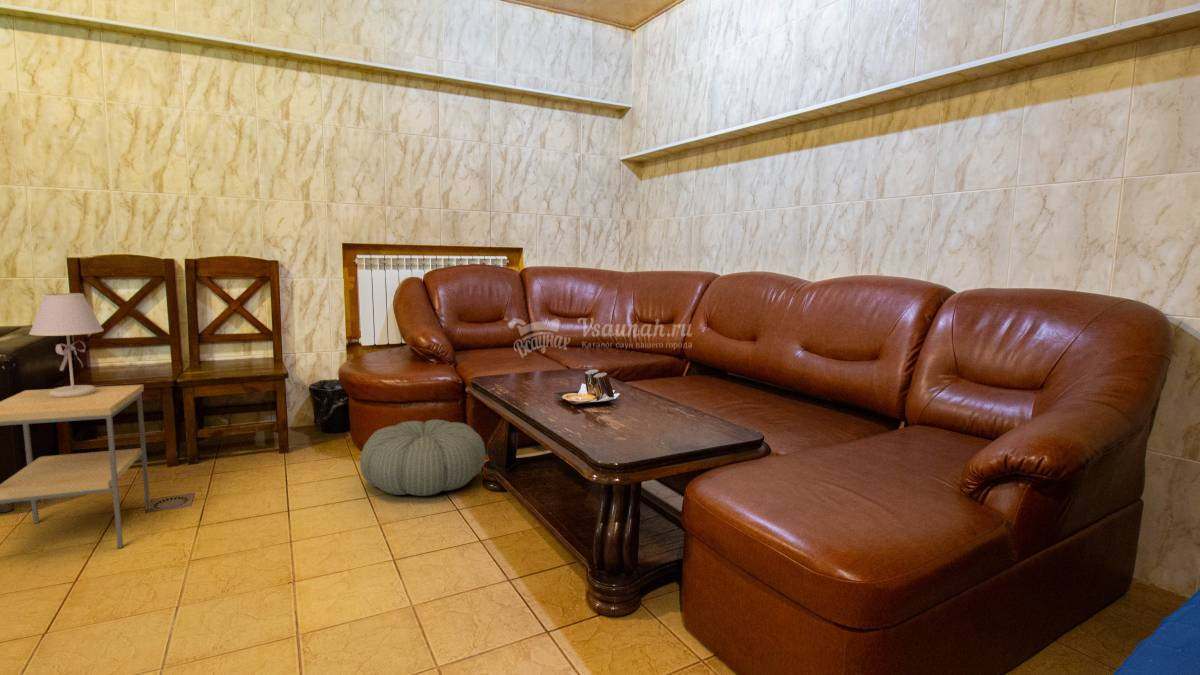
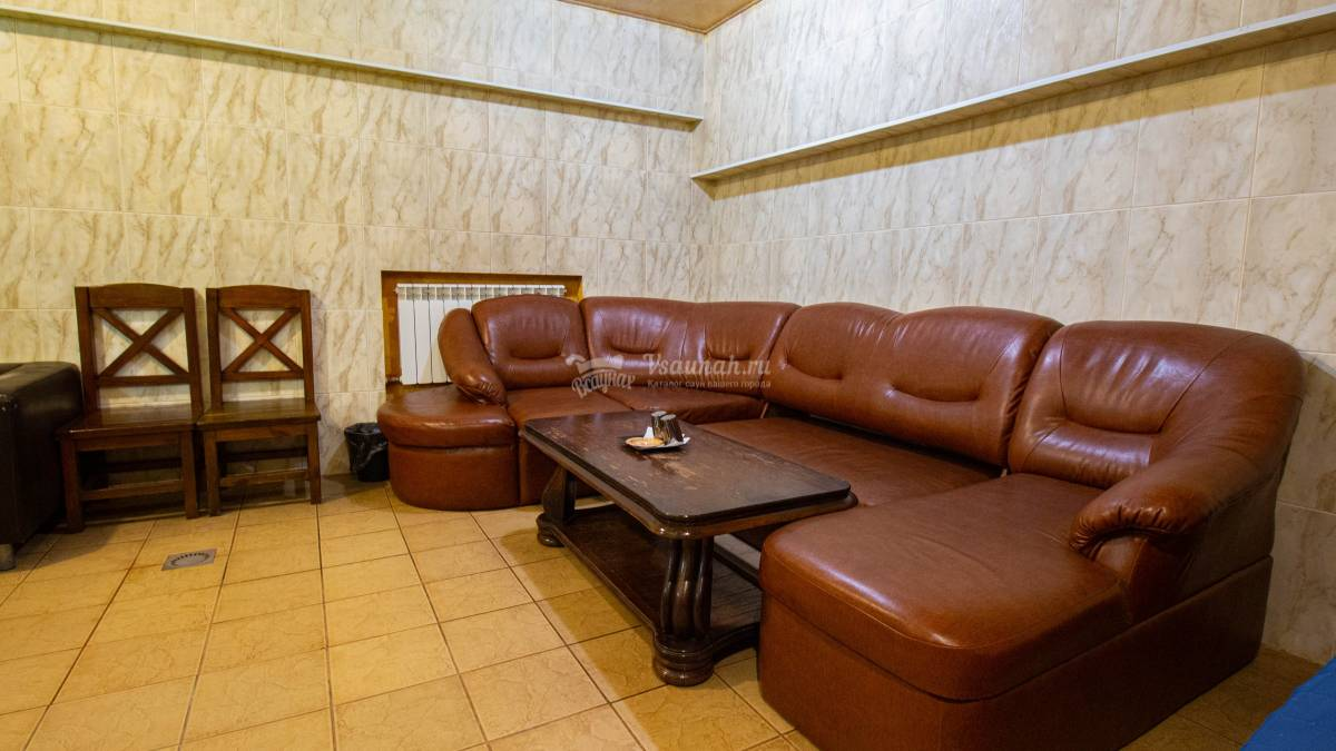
- pouf (424, 455)
- table lamp (68, 344)
- side table (72, 466)
